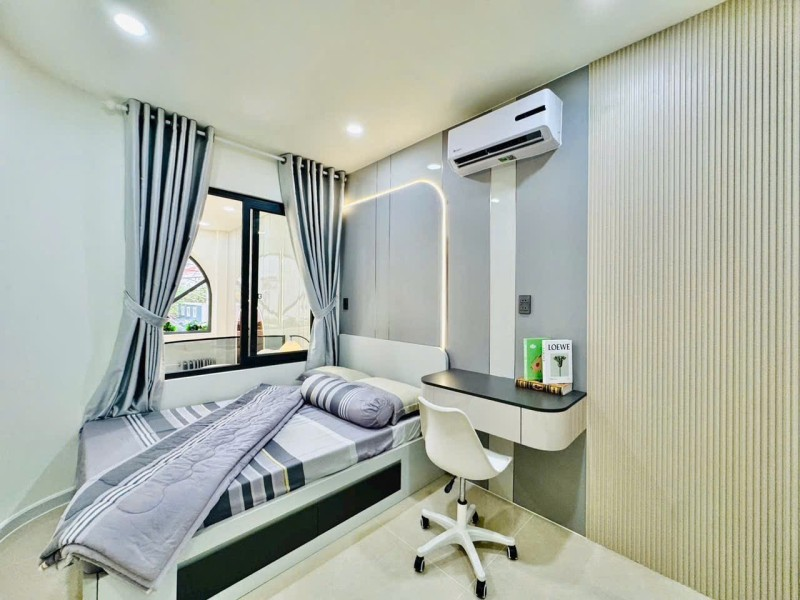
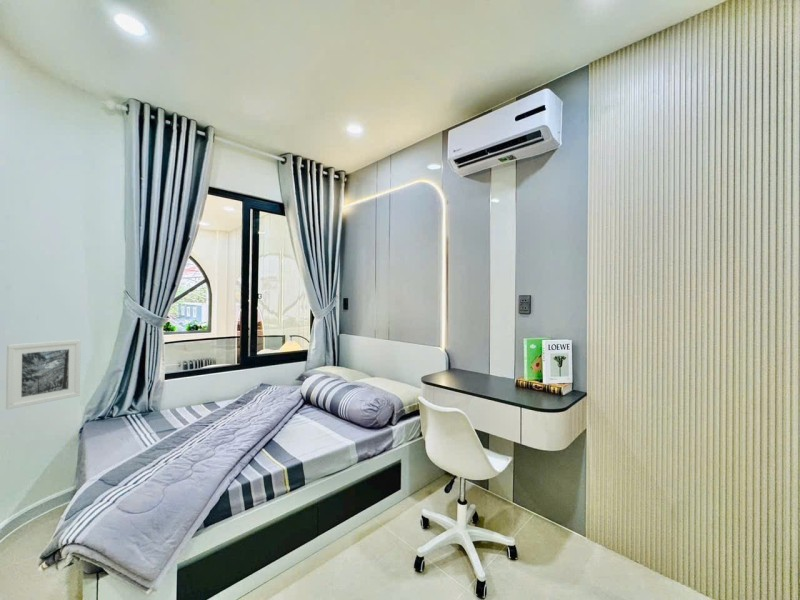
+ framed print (45, 372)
